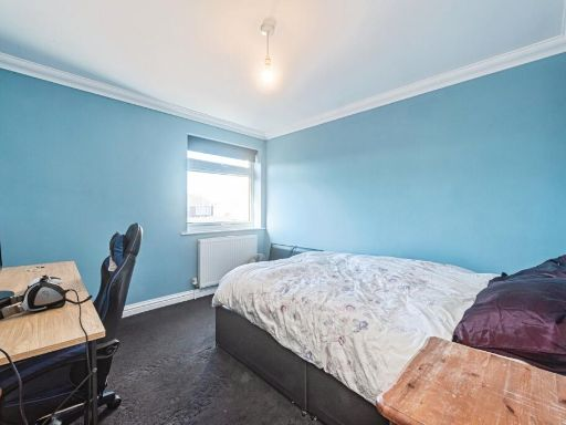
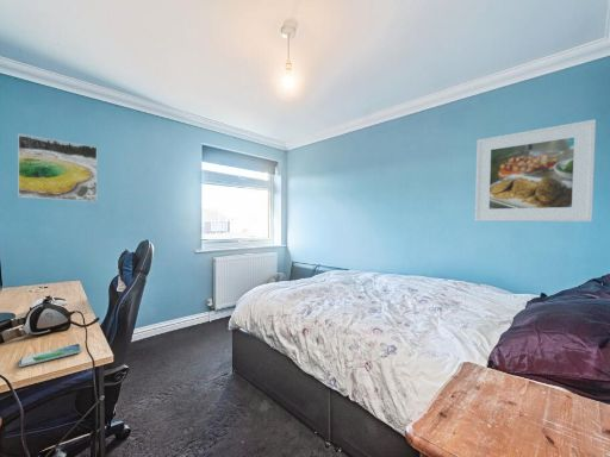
+ smartphone (51, 353)
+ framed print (528, 176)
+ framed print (60, 170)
